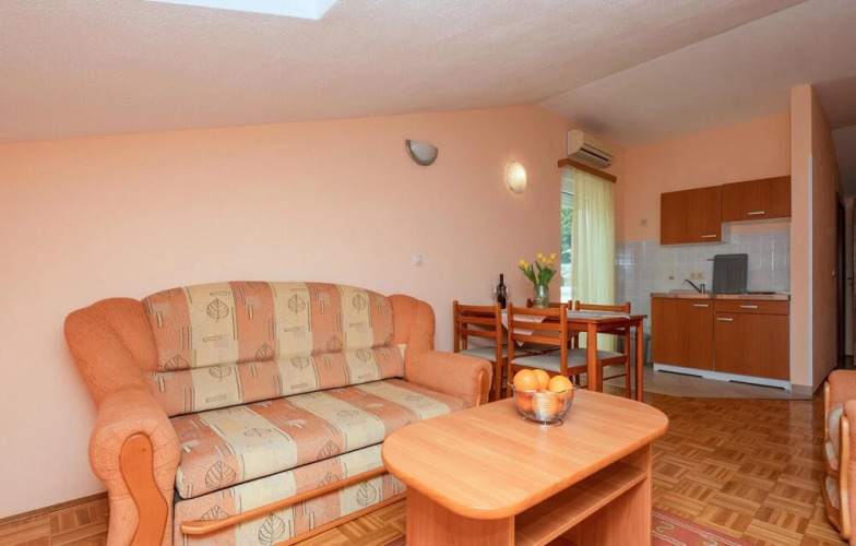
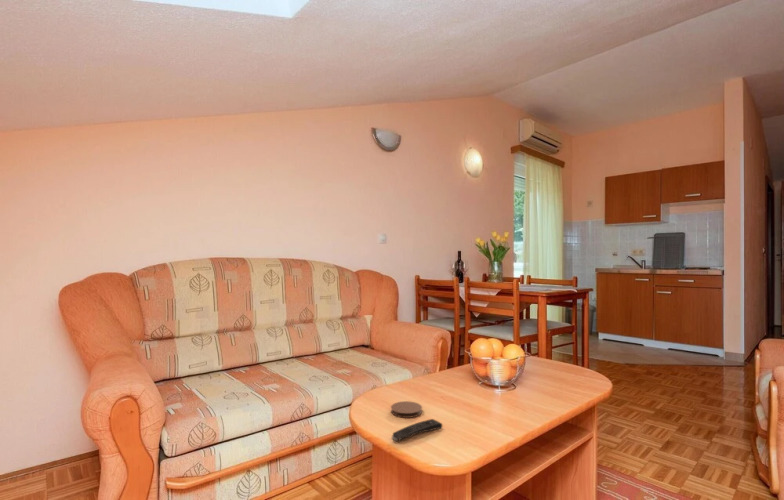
+ coaster (406, 409)
+ remote control (416, 429)
